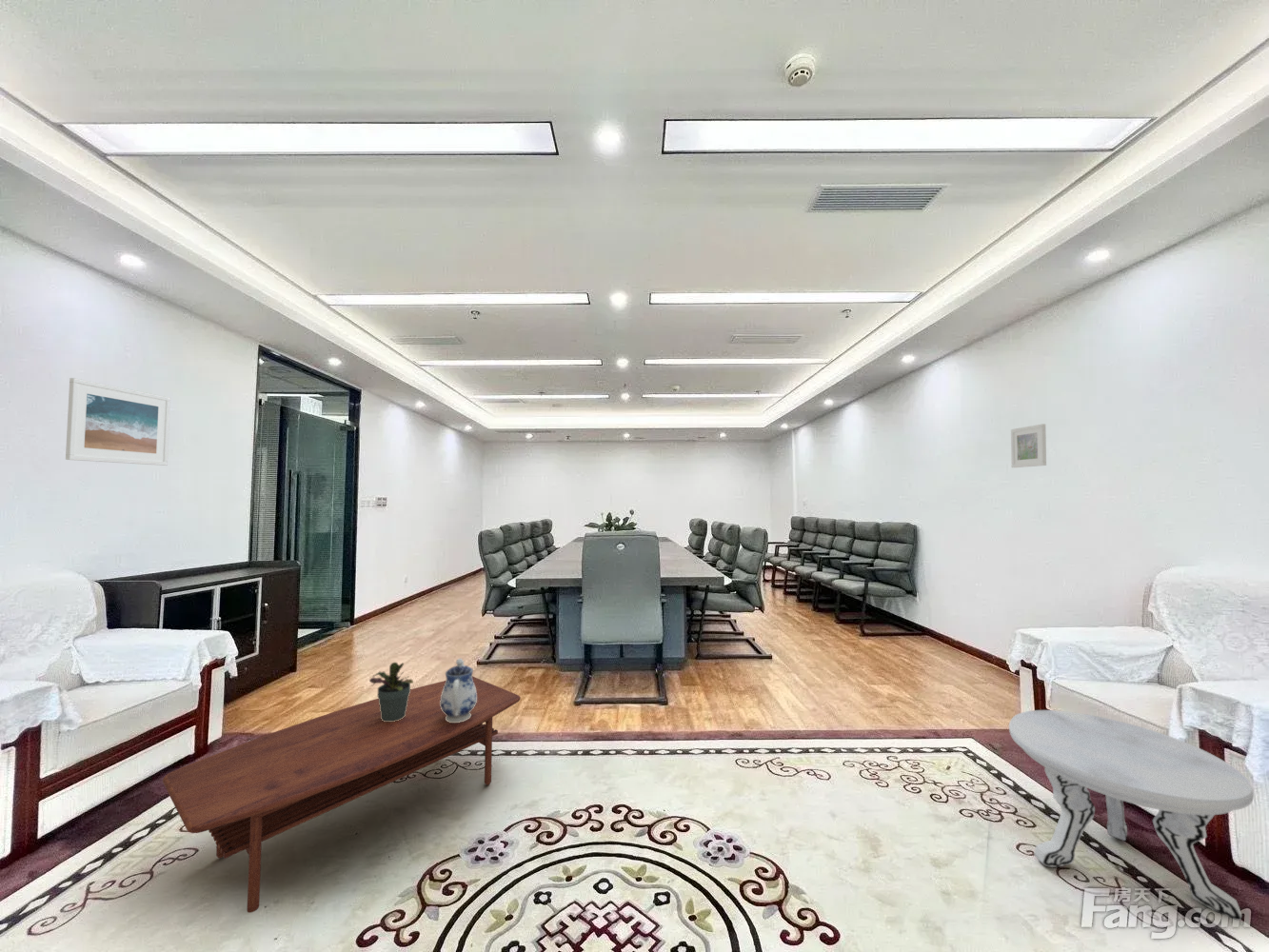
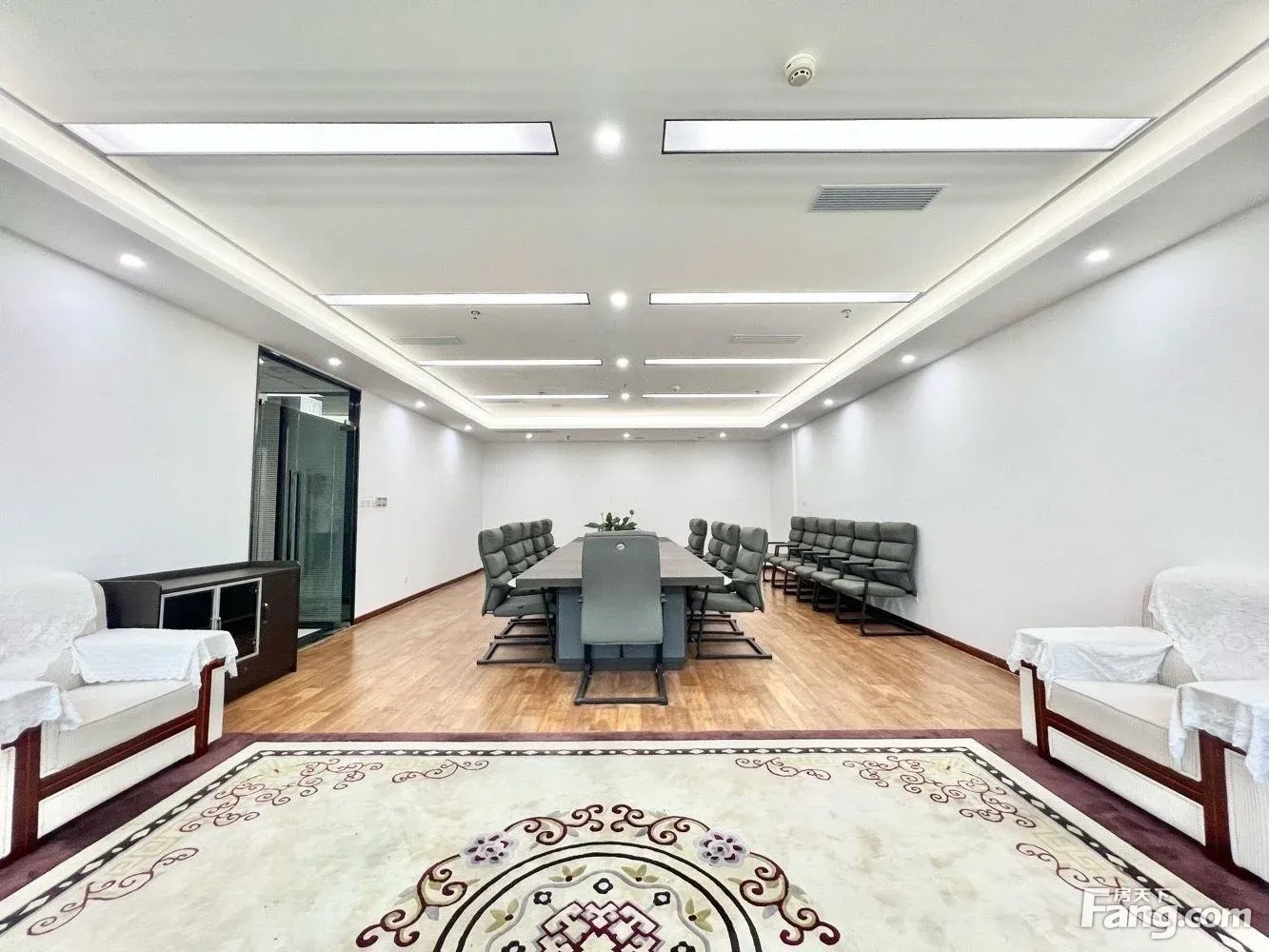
- potted plant (389, 689)
- teapot (459, 687)
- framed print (123, 426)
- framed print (1027, 446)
- coffee table (370, 772)
- side table (1117, 806)
